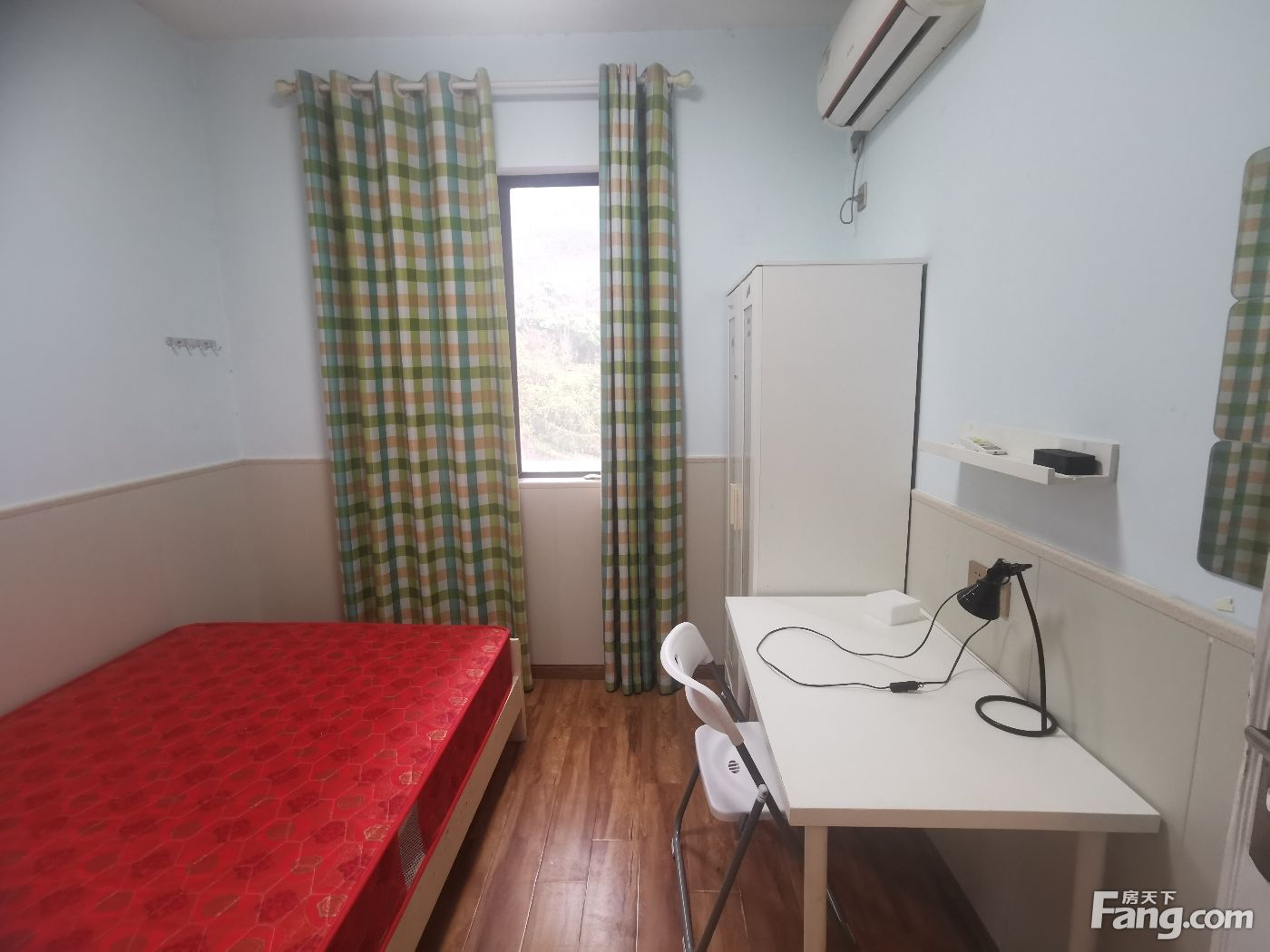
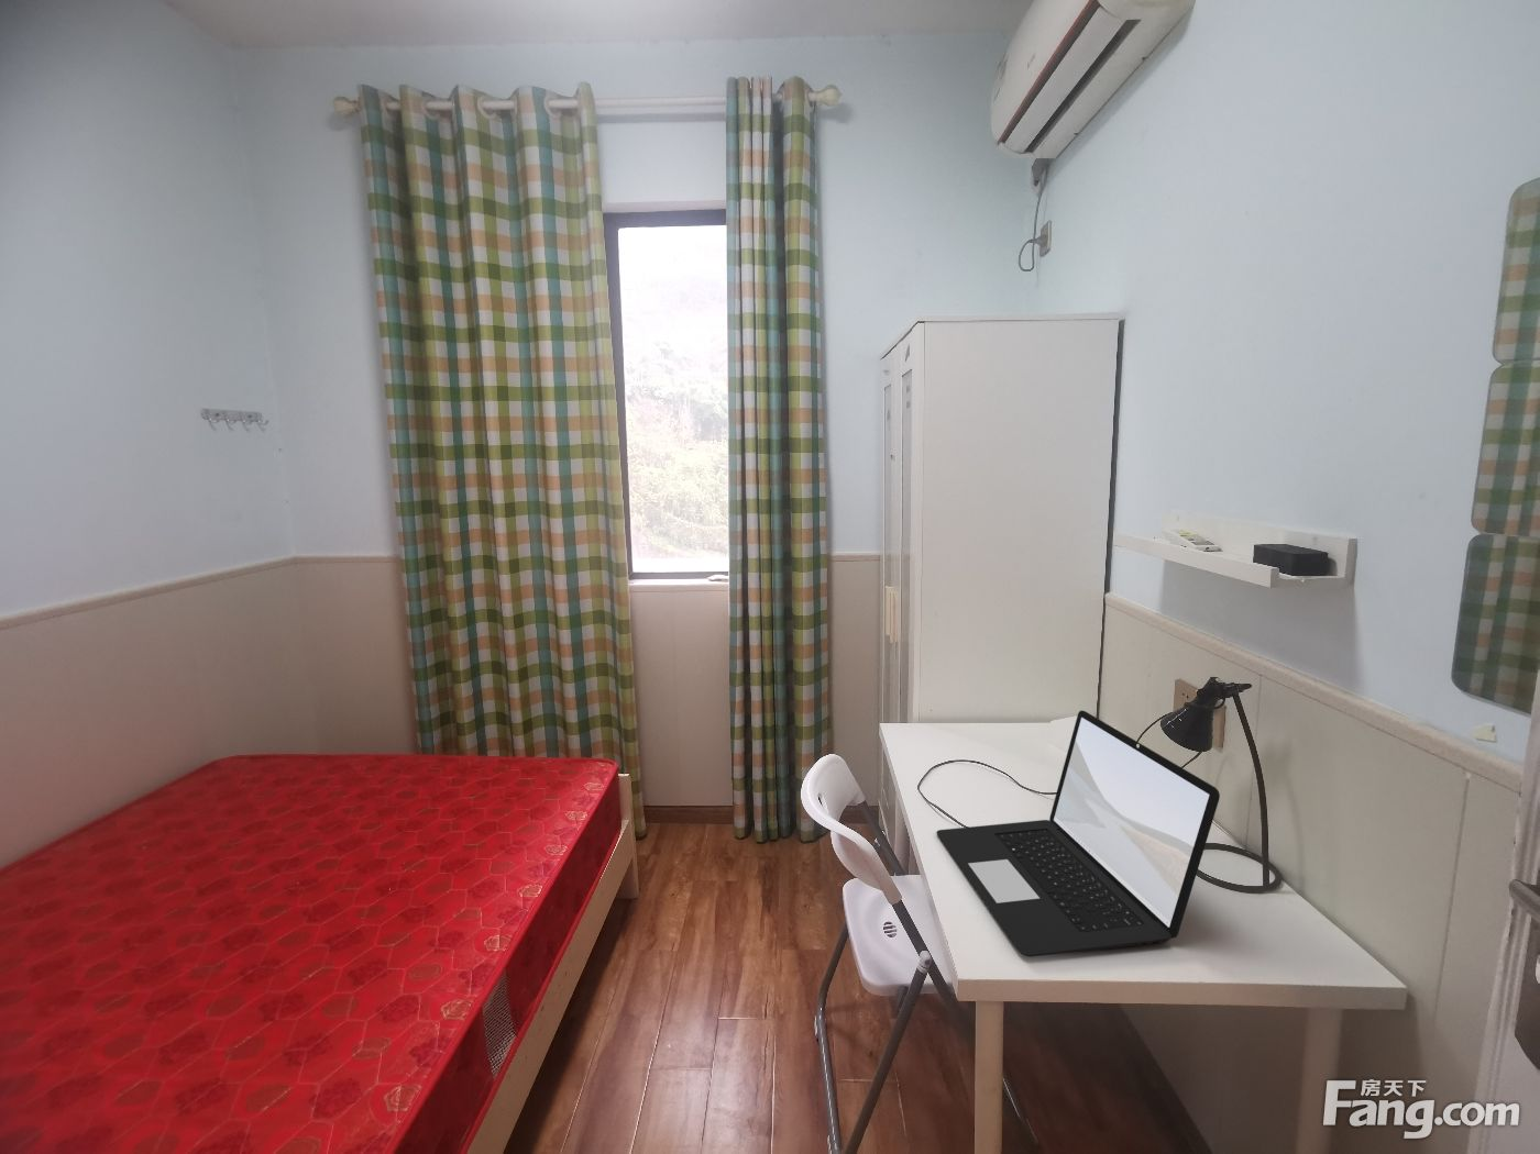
+ laptop (1056, 816)
